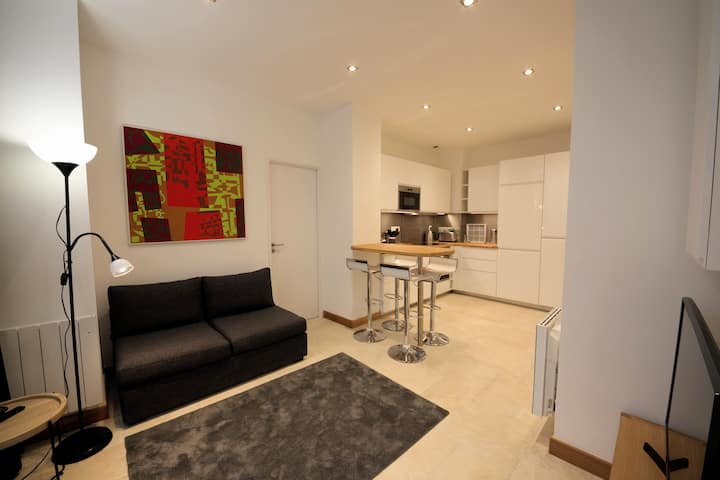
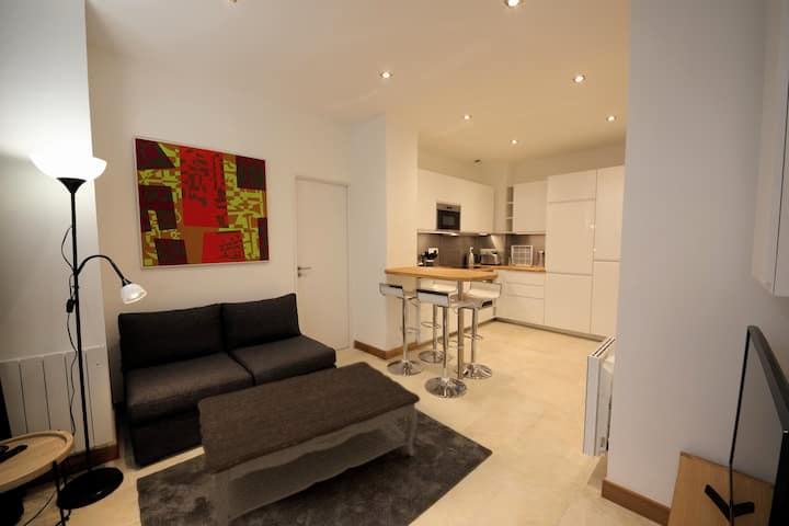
+ coffee table (310, 426)
